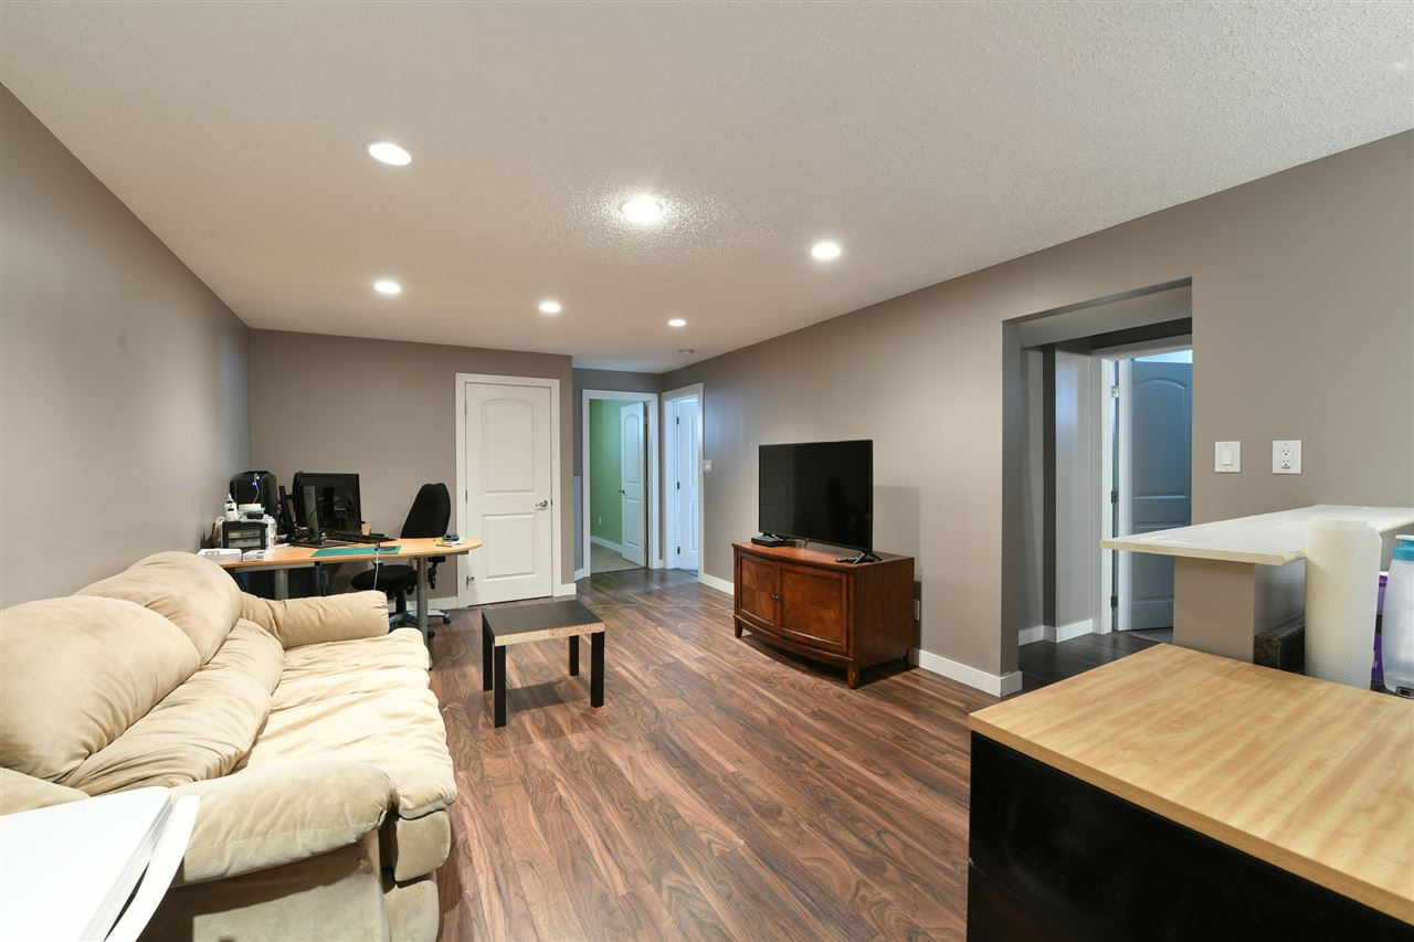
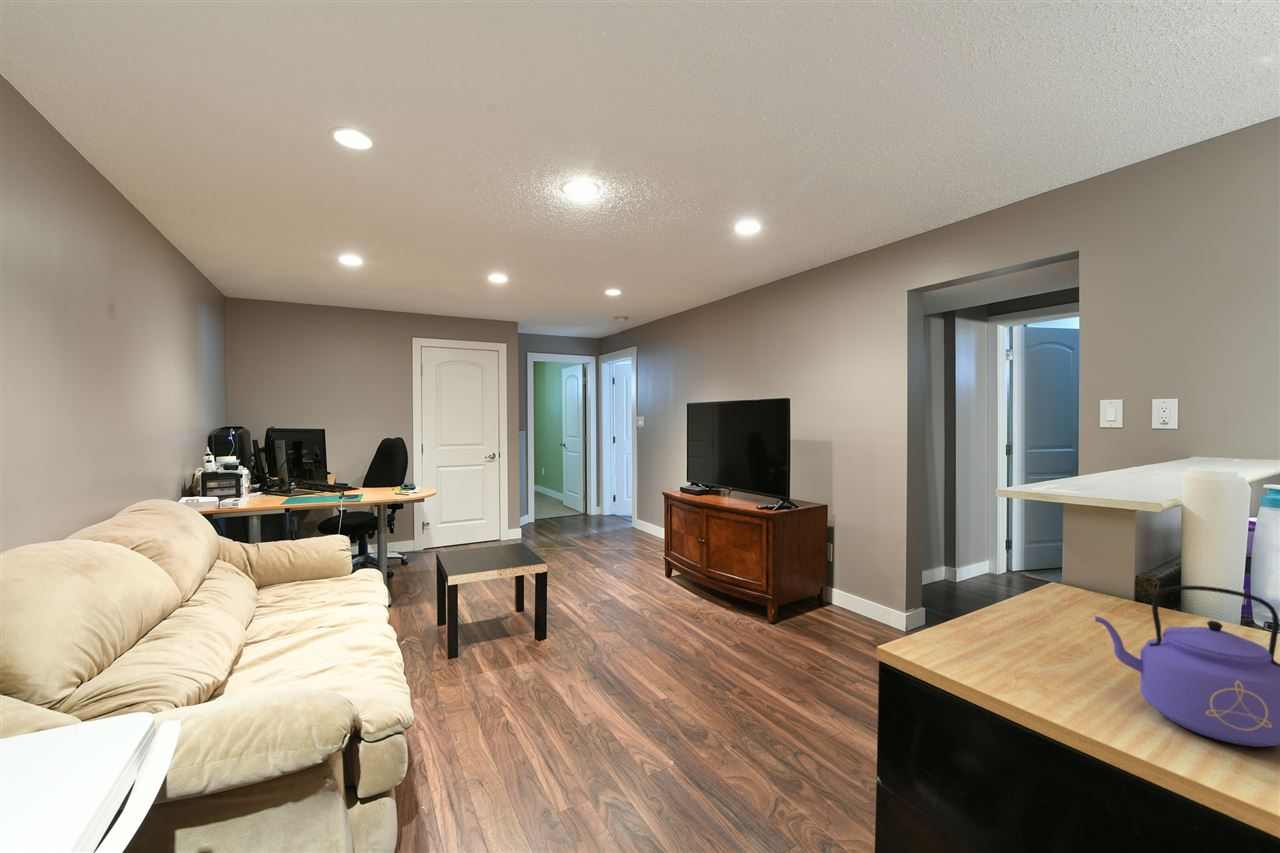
+ kettle (1187, 650)
